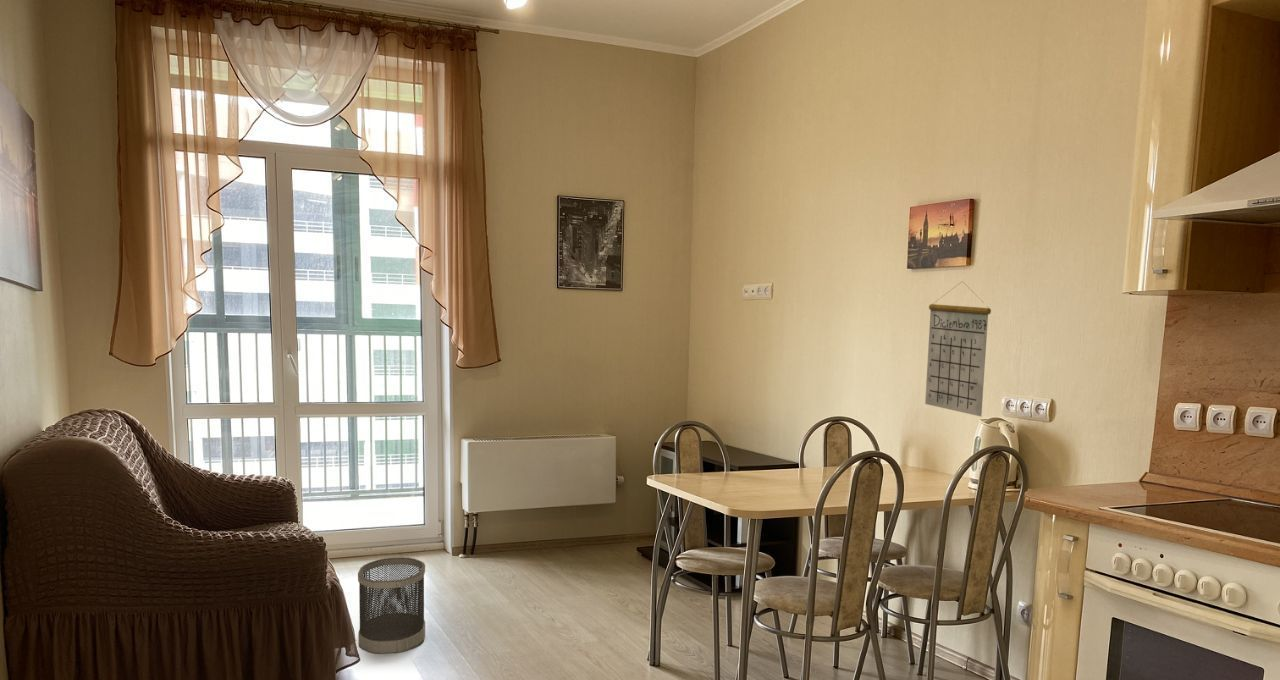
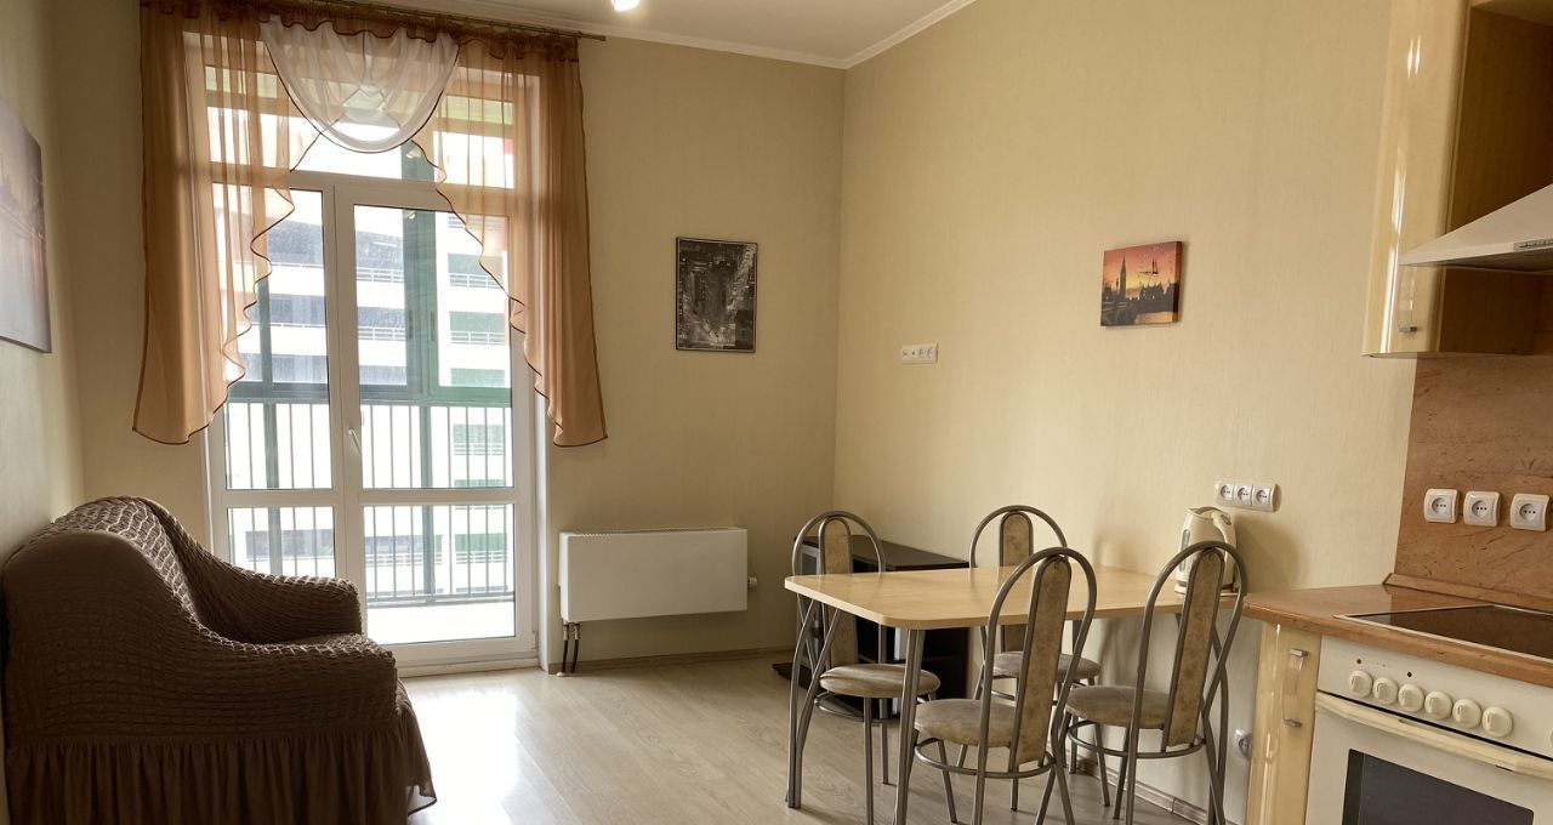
- calendar (956, 346)
- wastebasket (392, 604)
